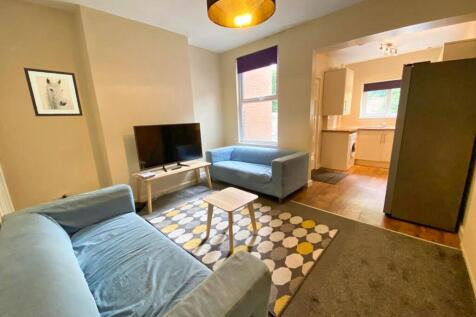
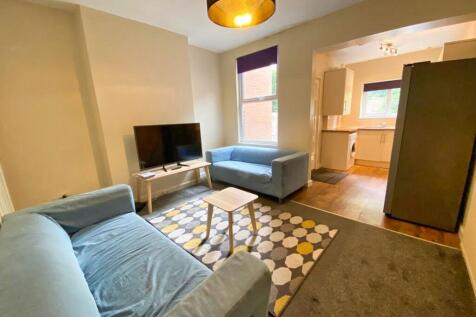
- wall art (55, 93)
